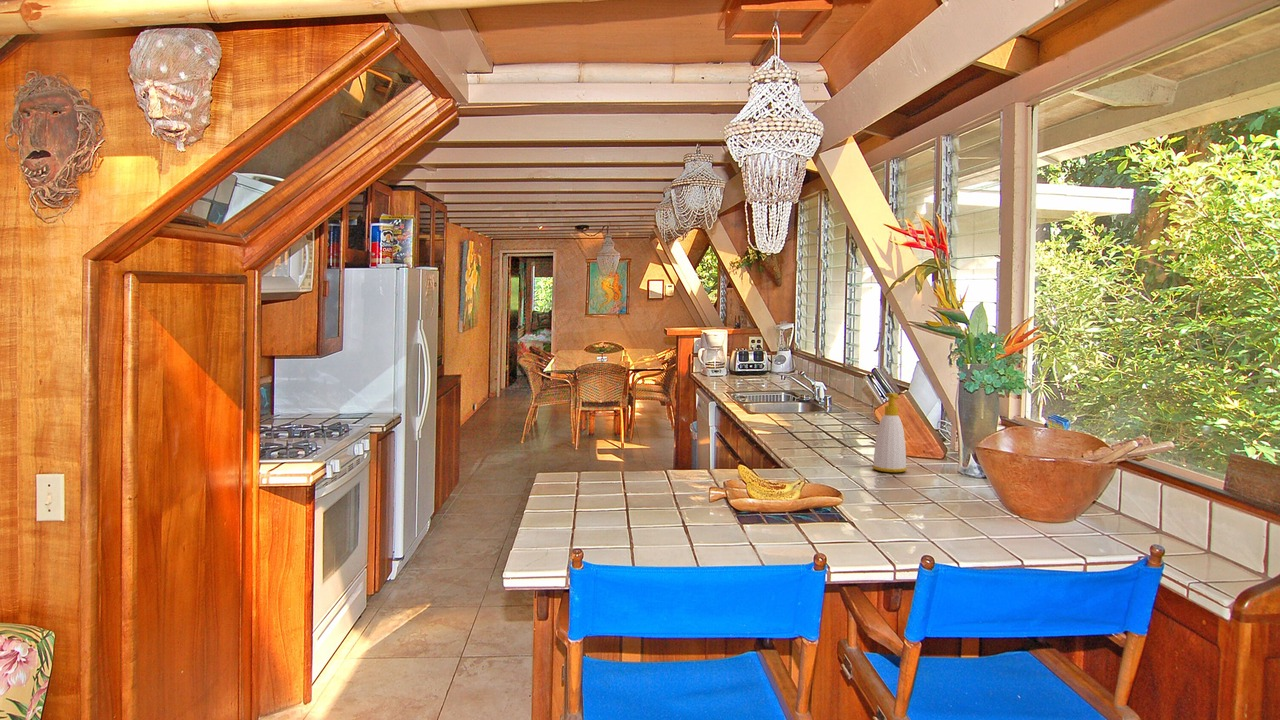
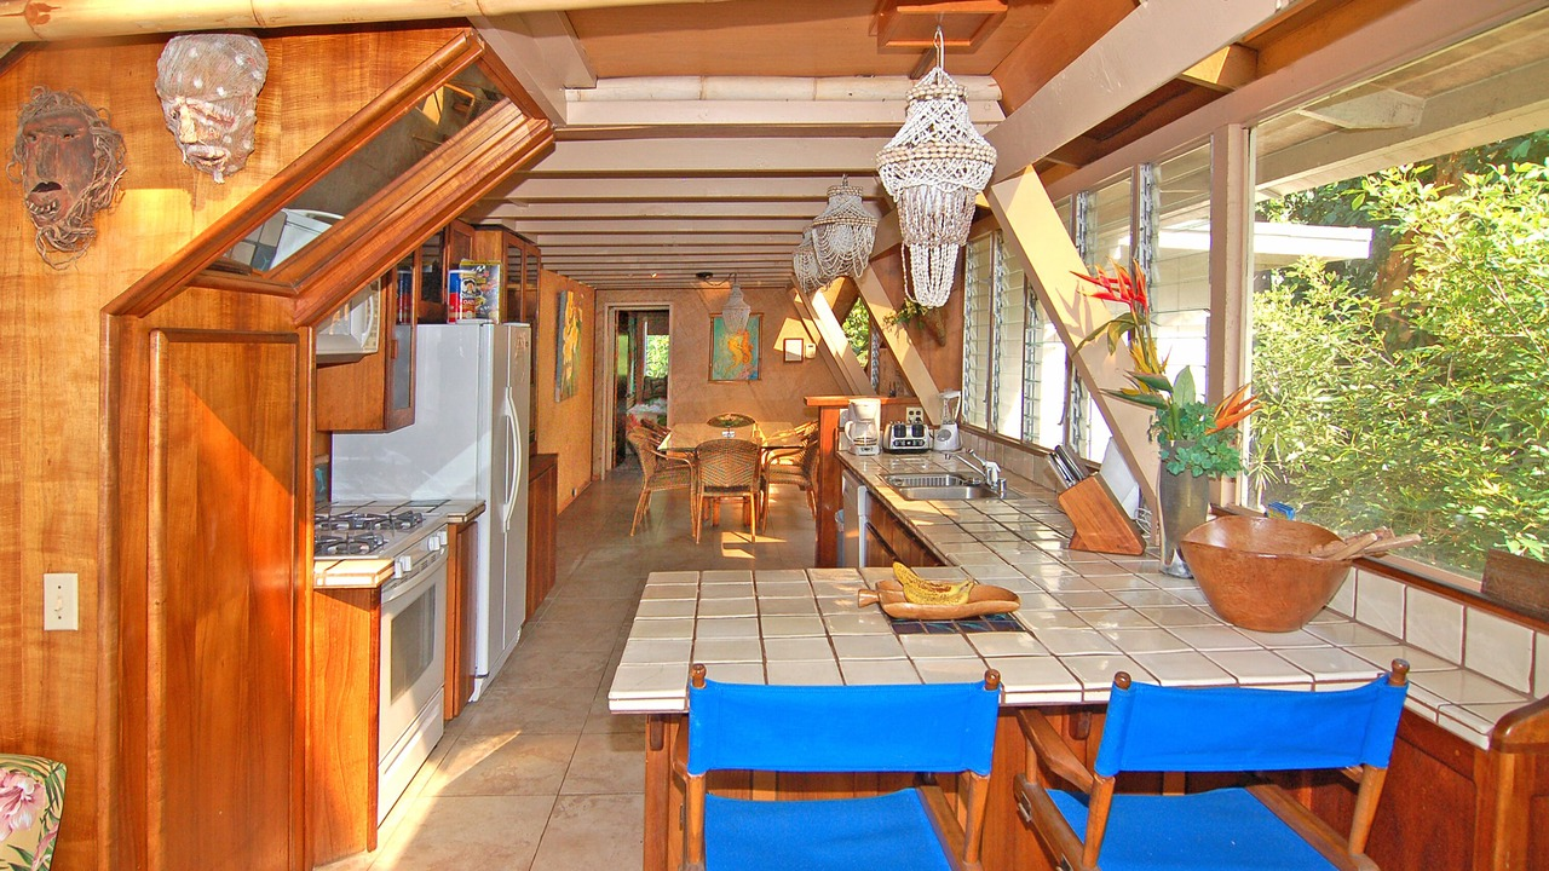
- soap bottle (890, 431)
